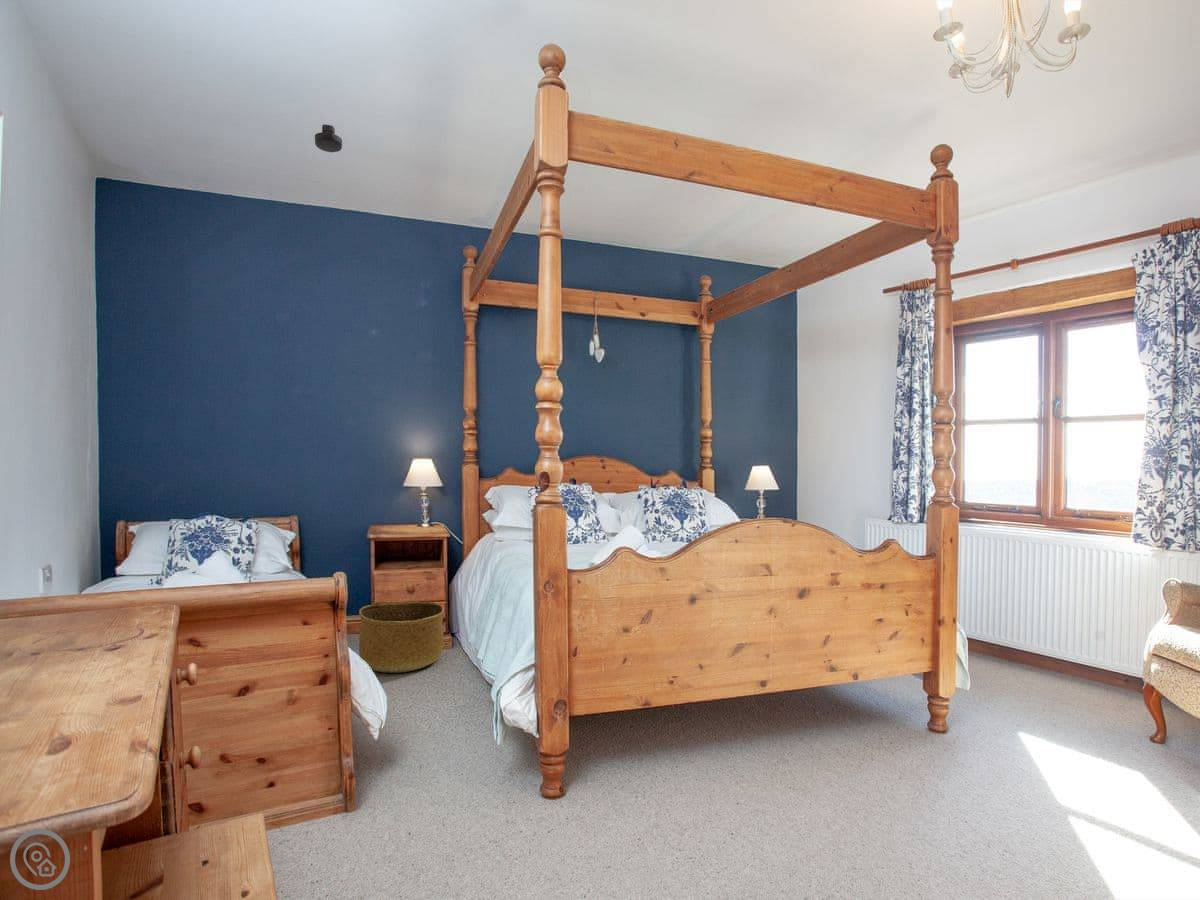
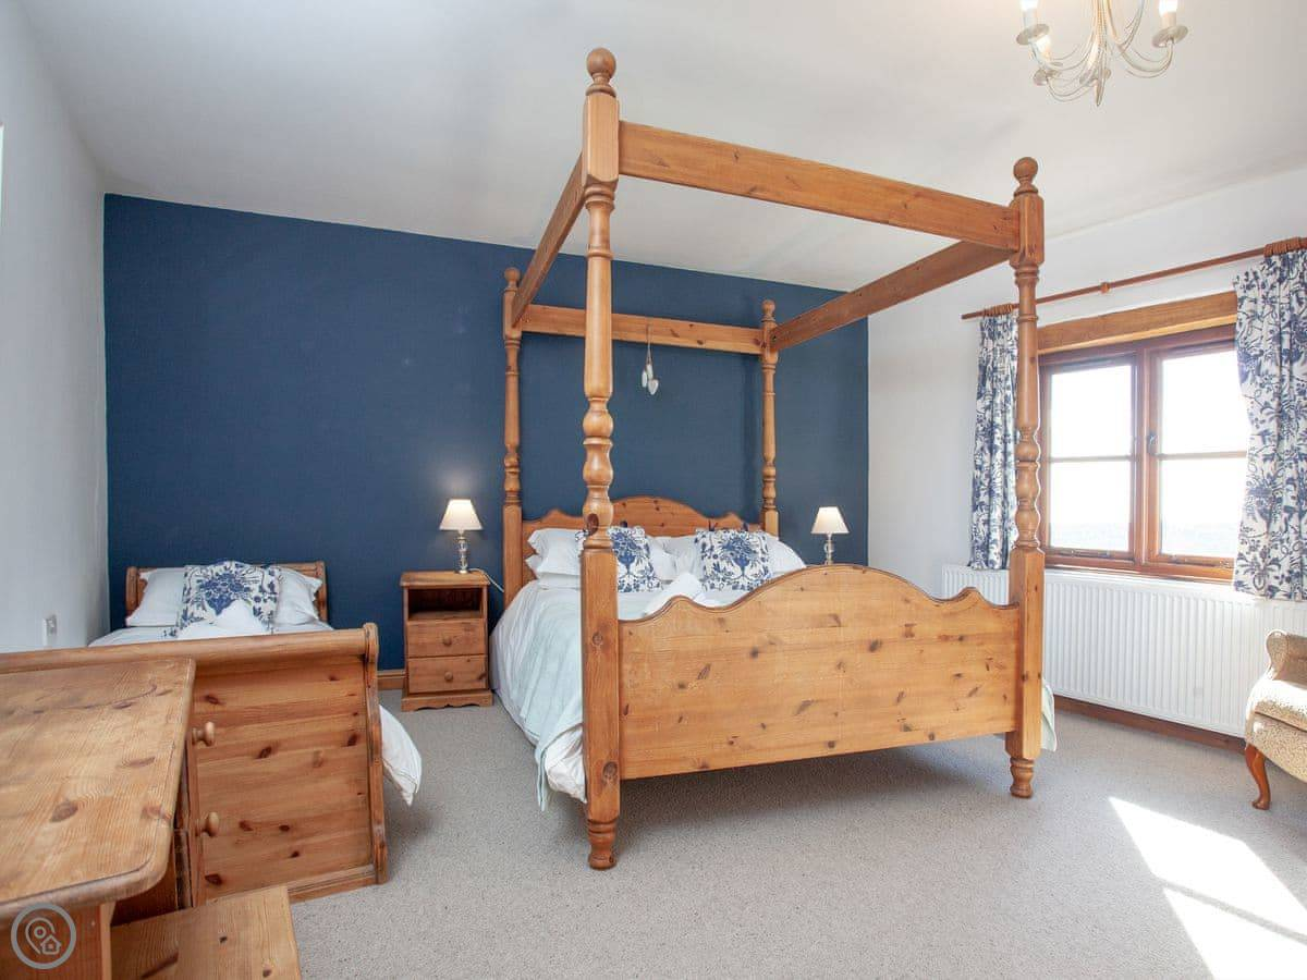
- basket (402, 635)
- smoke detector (328, 137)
